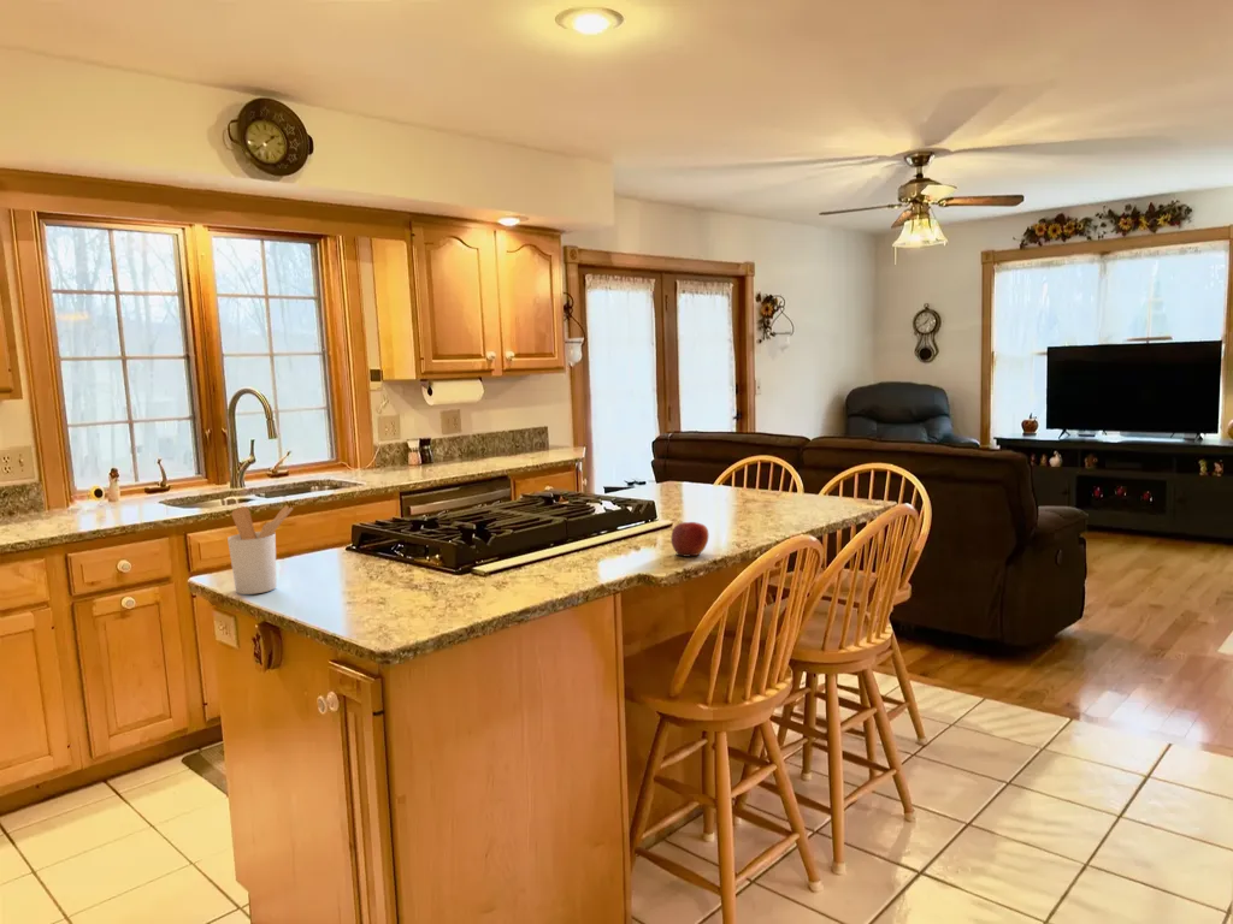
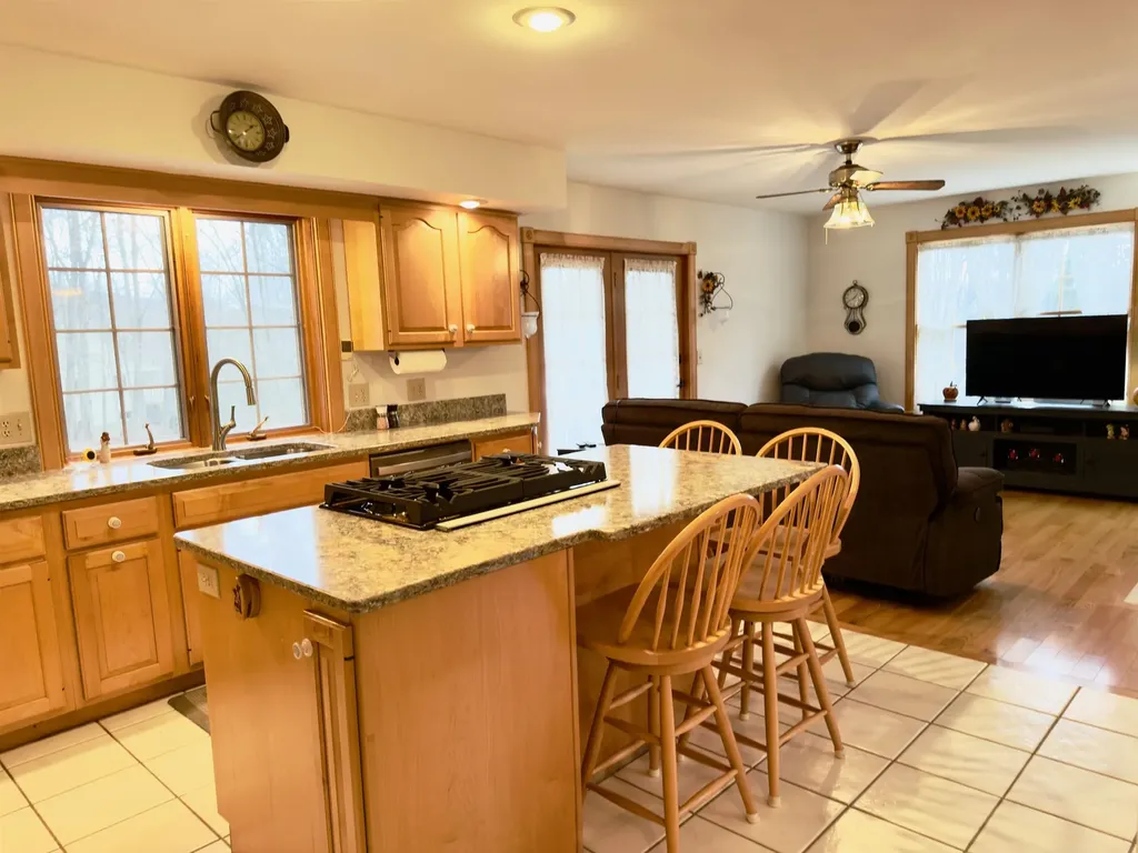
- apple (690, 537)
- utensil holder (264, 546)
